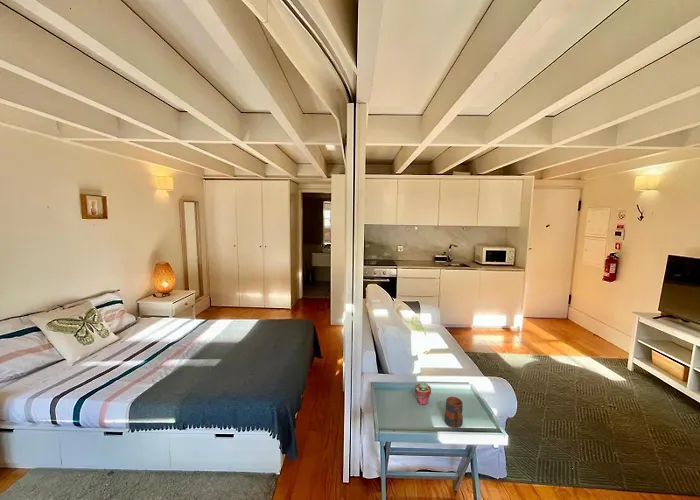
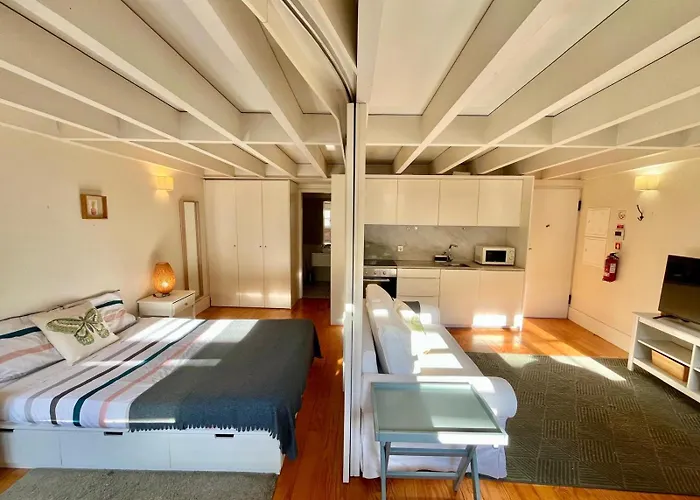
- mug (455, 414)
- potted succulent (422, 391)
